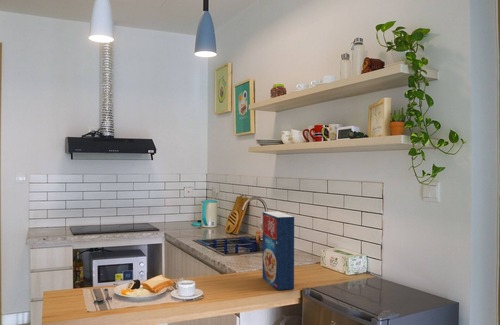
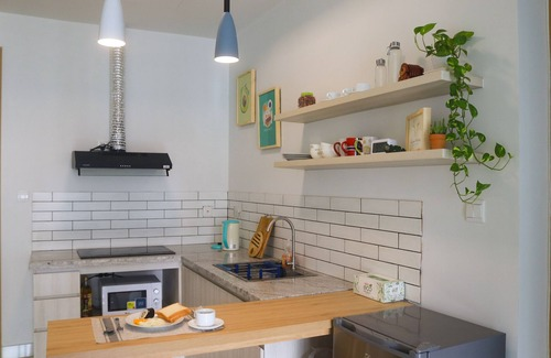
- cereal box (277, 248)
